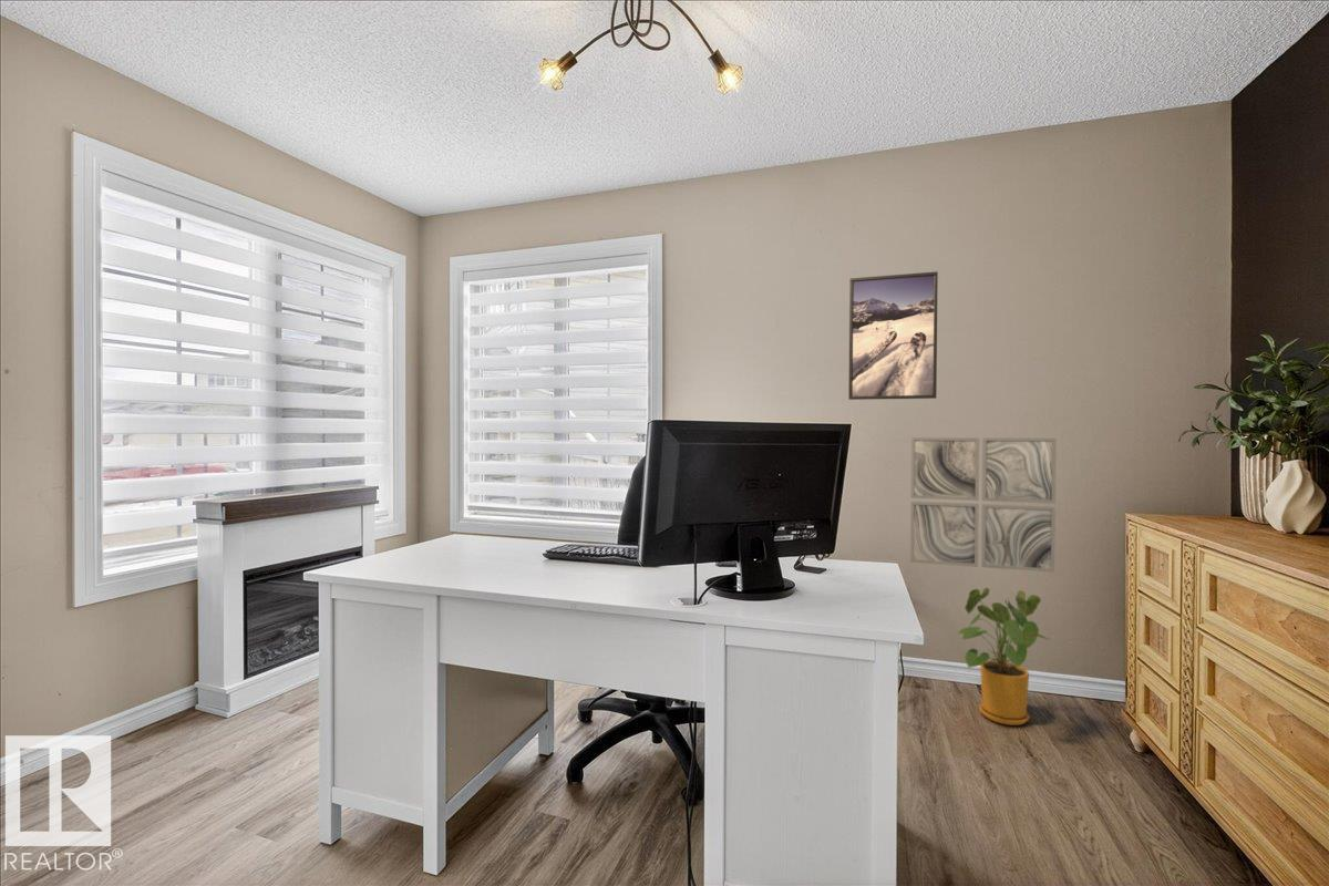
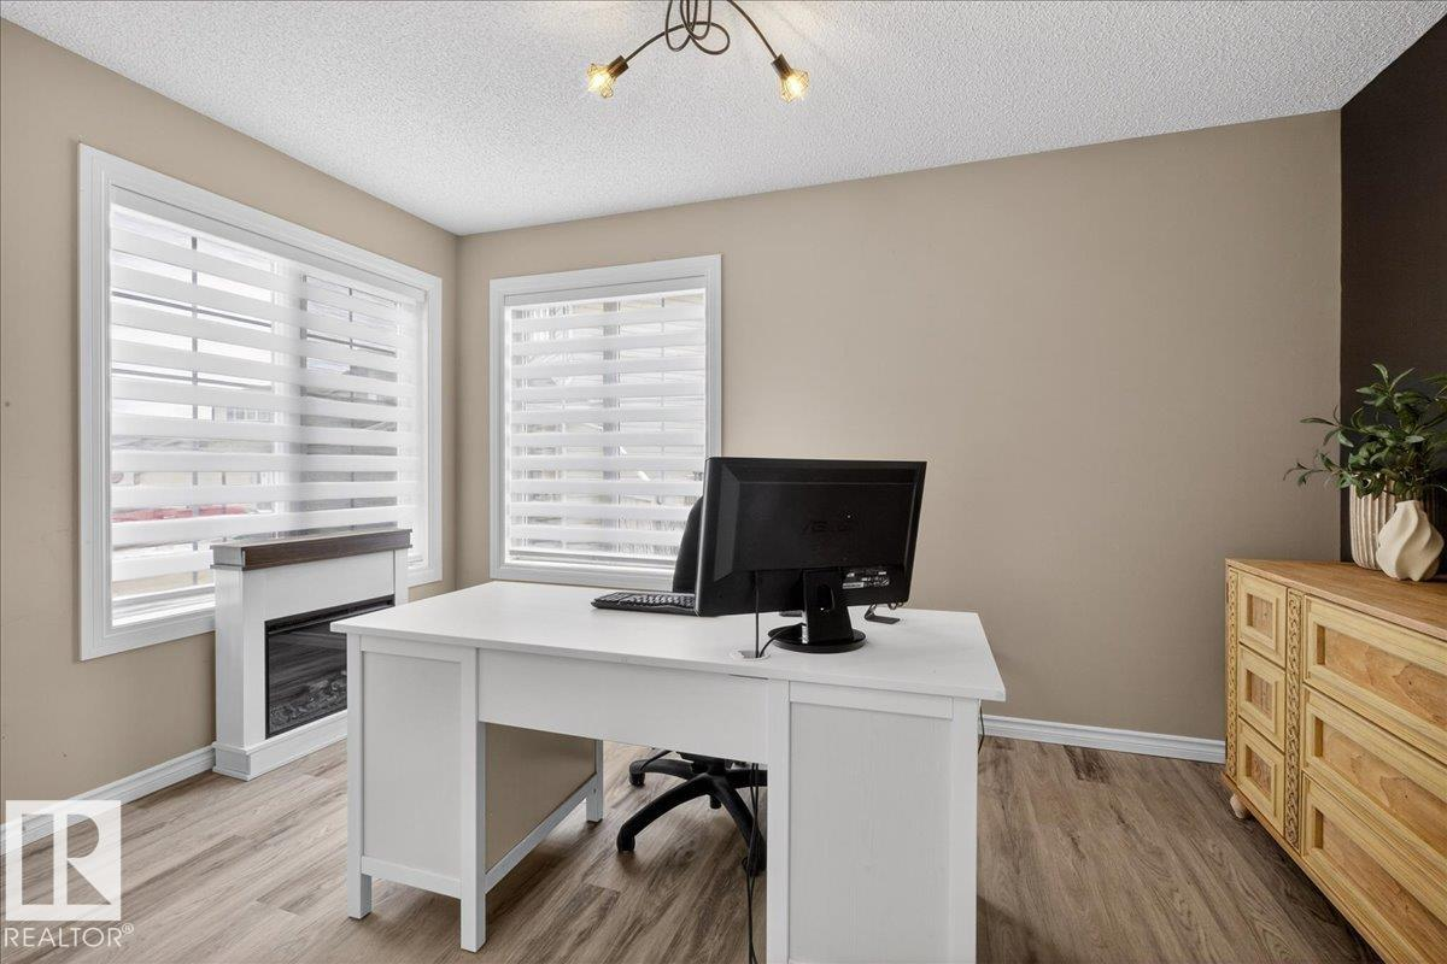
- house plant (999, 655)
- wall art (978, 499)
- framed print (892, 337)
